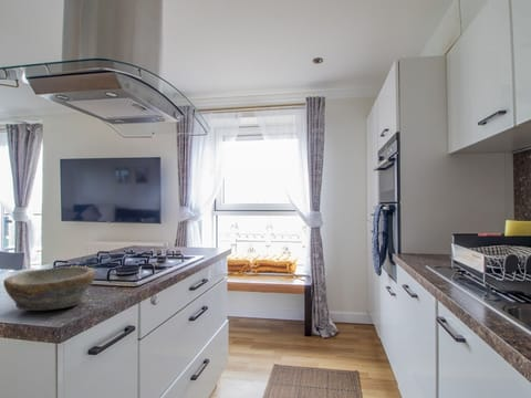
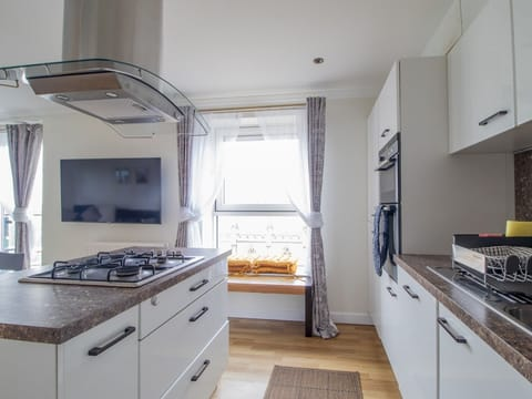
- bowl (52, 289)
